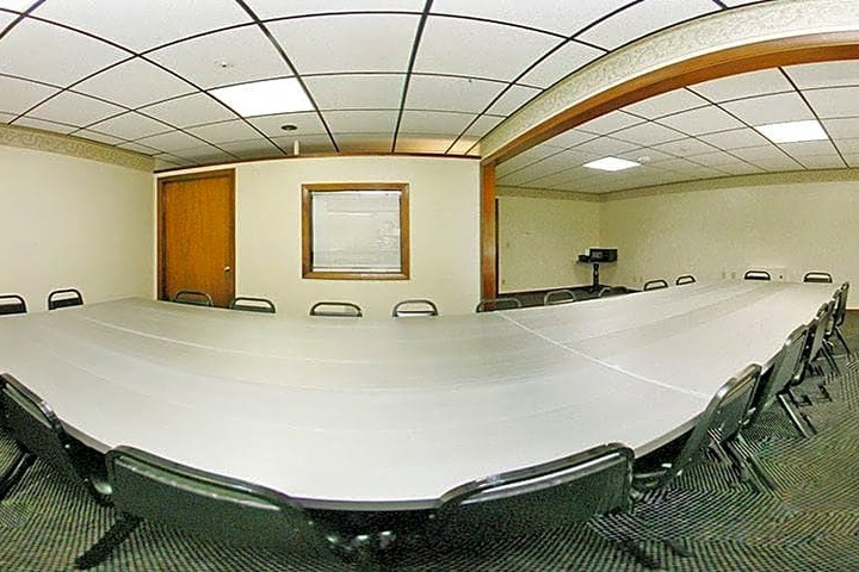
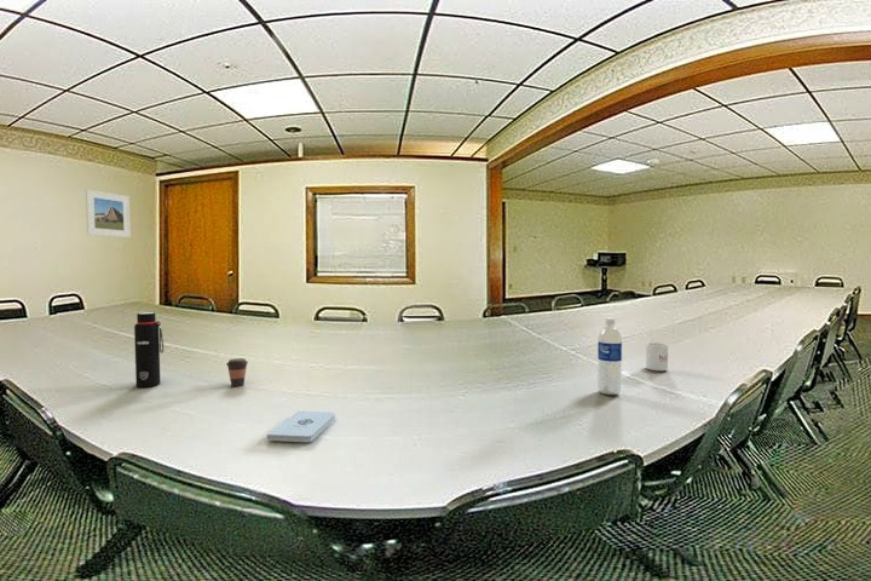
+ mug (657, 356)
+ coffee cup (237, 372)
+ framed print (109, 214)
+ notepad (304, 425)
+ water bottle (149, 349)
+ water bottle (610, 355)
